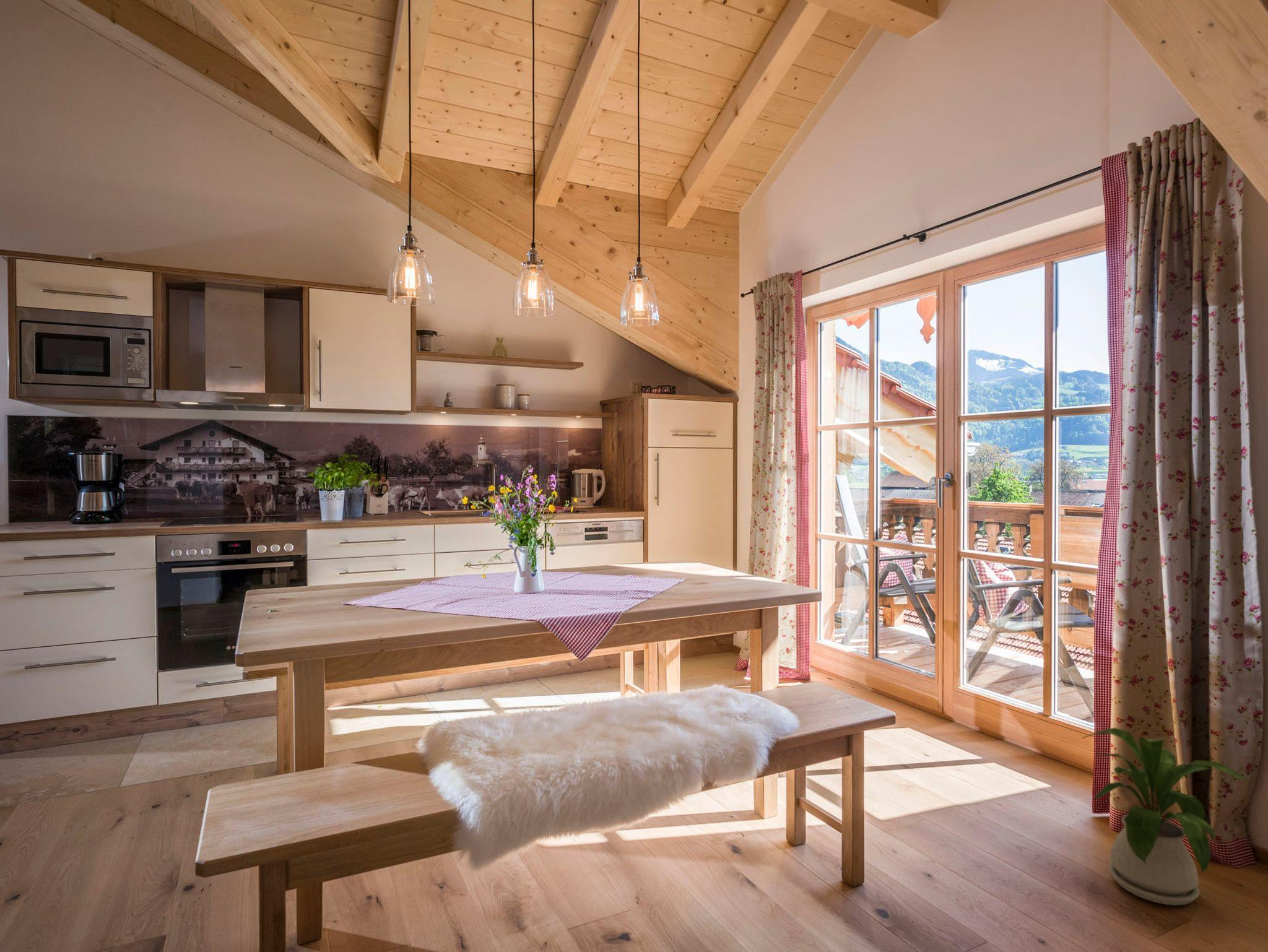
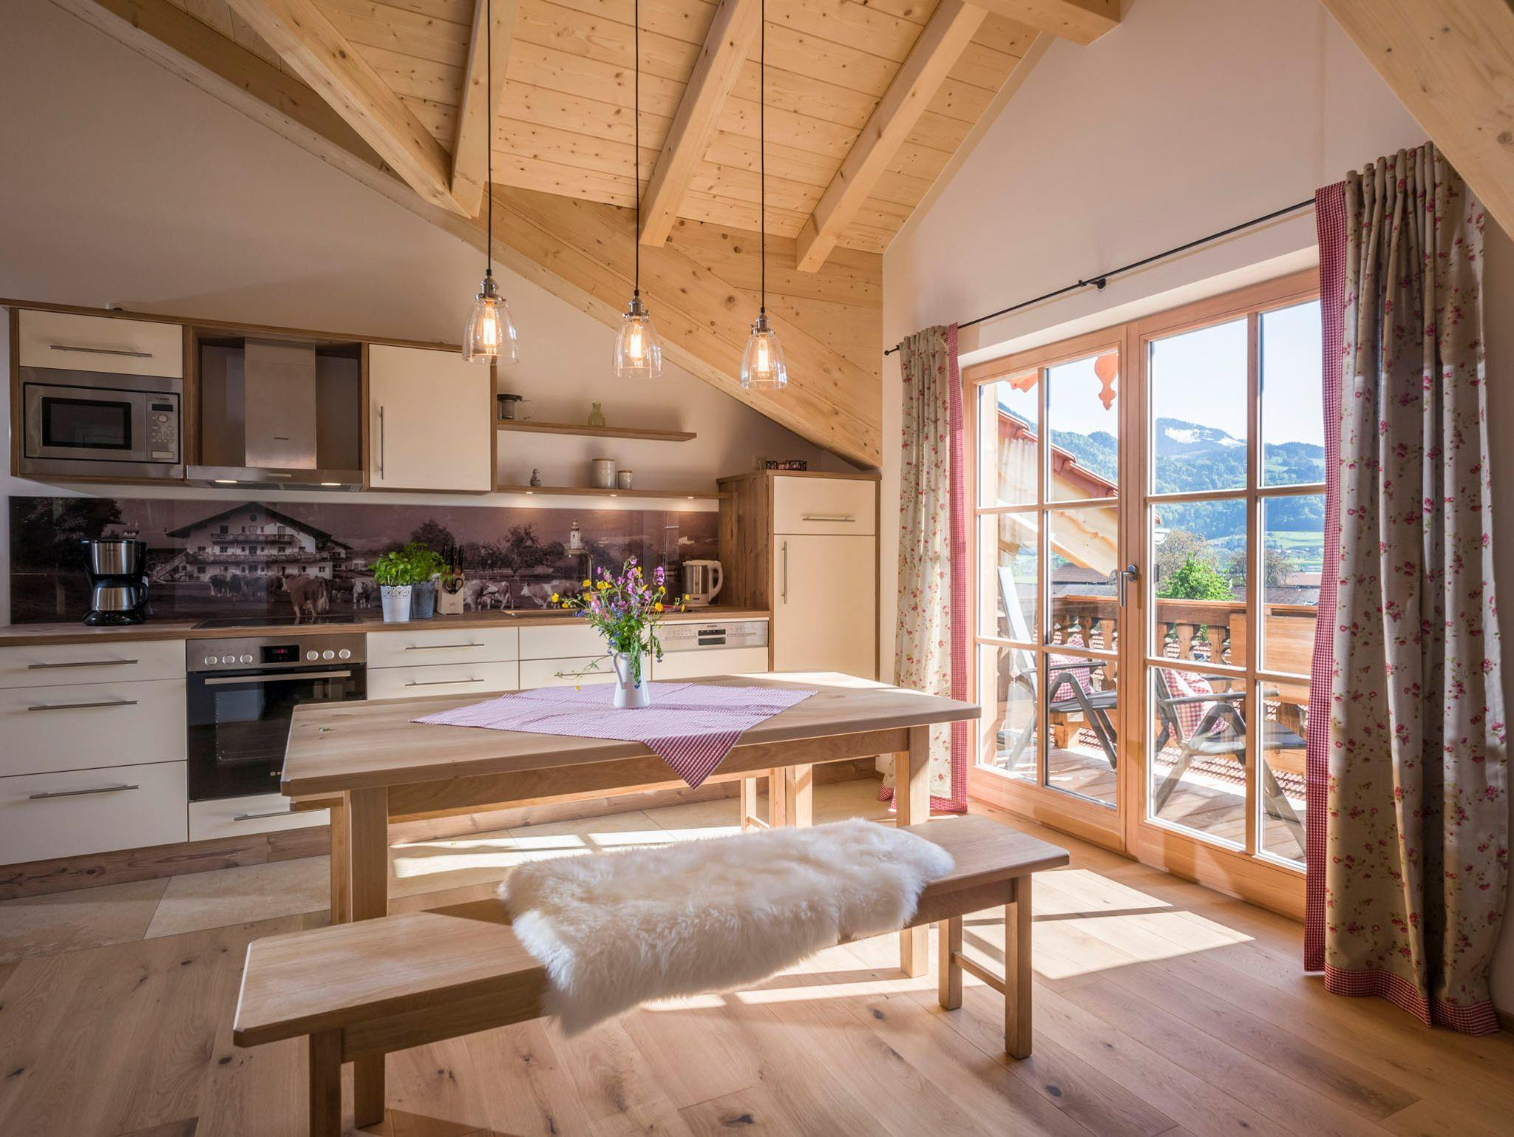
- house plant (1166, 802)
